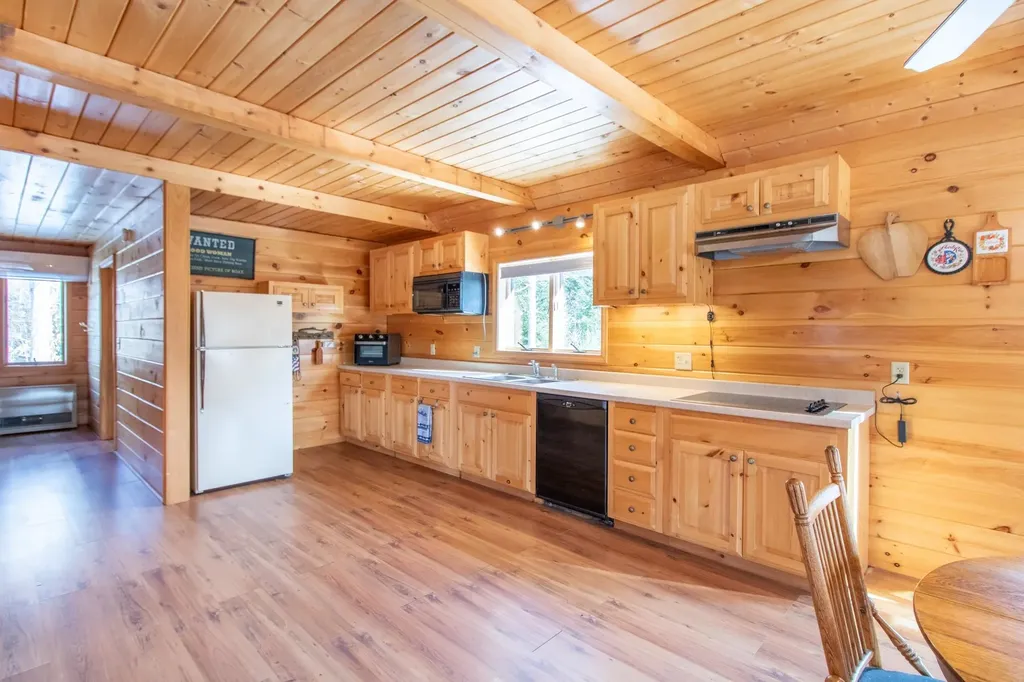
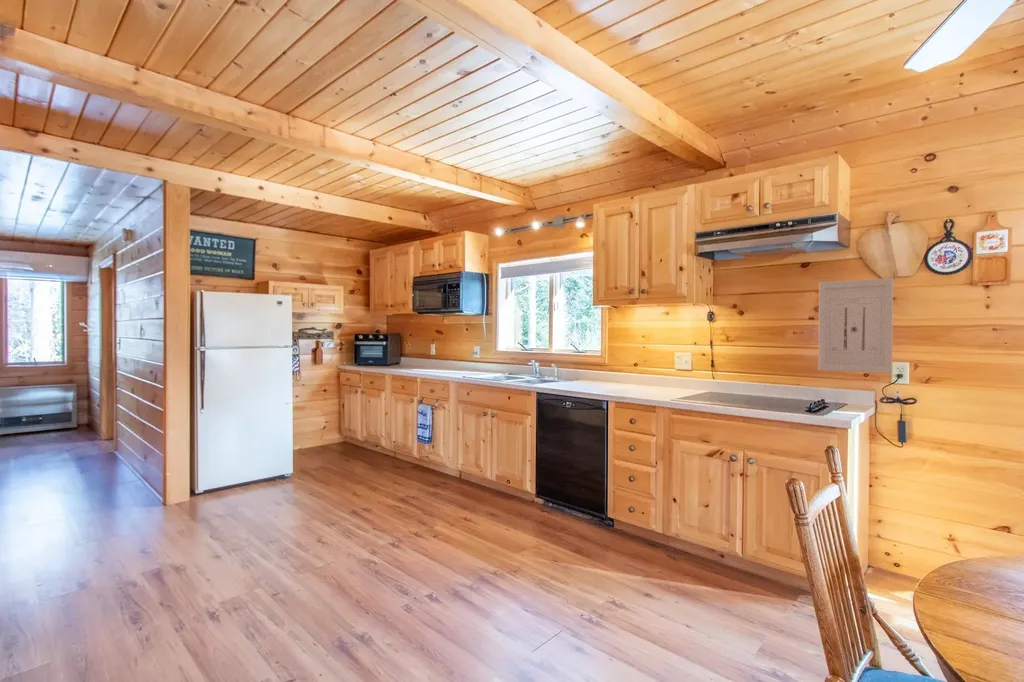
+ wall art (854, 326)
